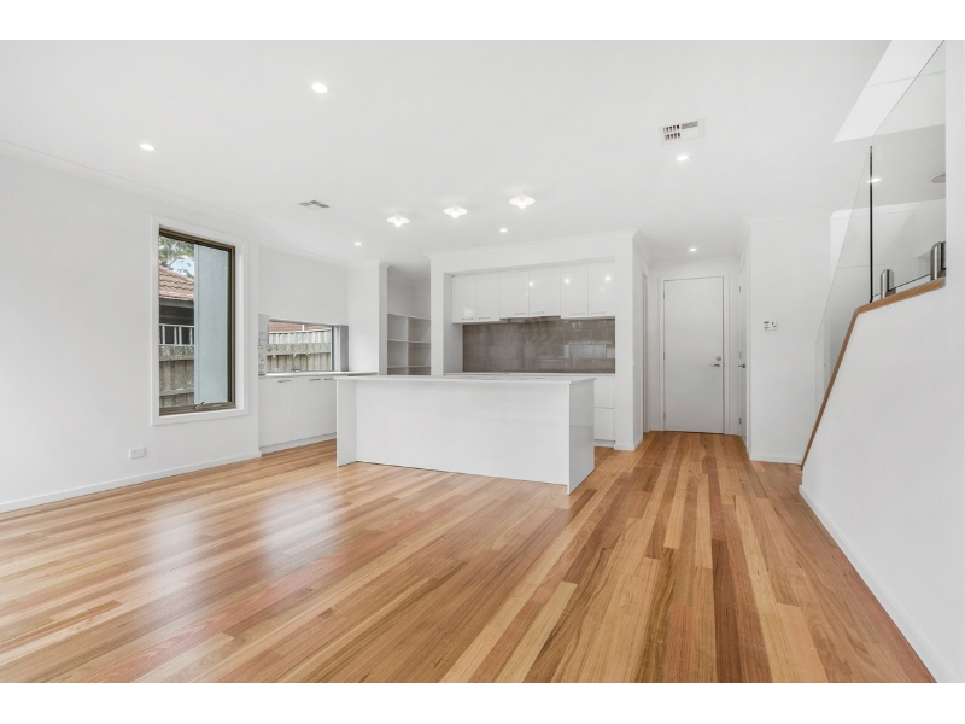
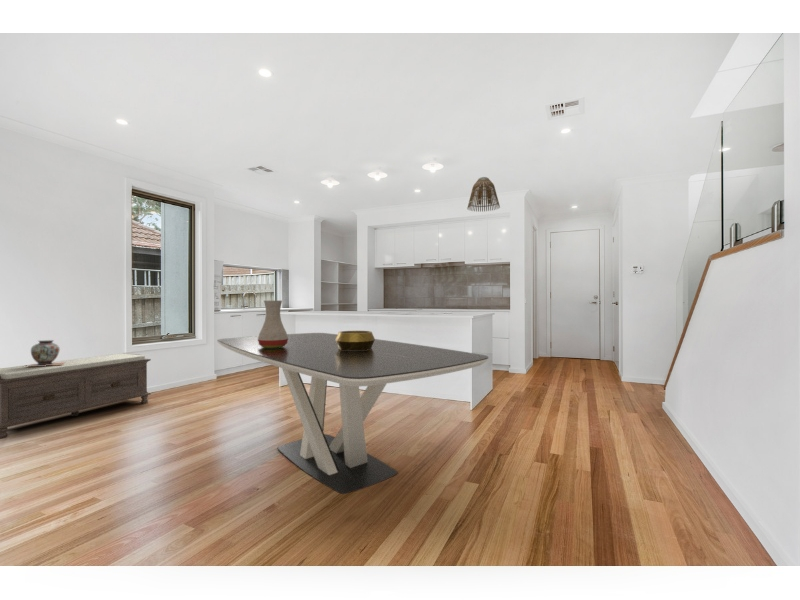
+ decorative bowl (355, 339)
+ lamp shade (482, 193)
+ dining table (325, 401)
+ decorative vase (46, 352)
+ bench (73, 388)
+ vase (273, 323)
